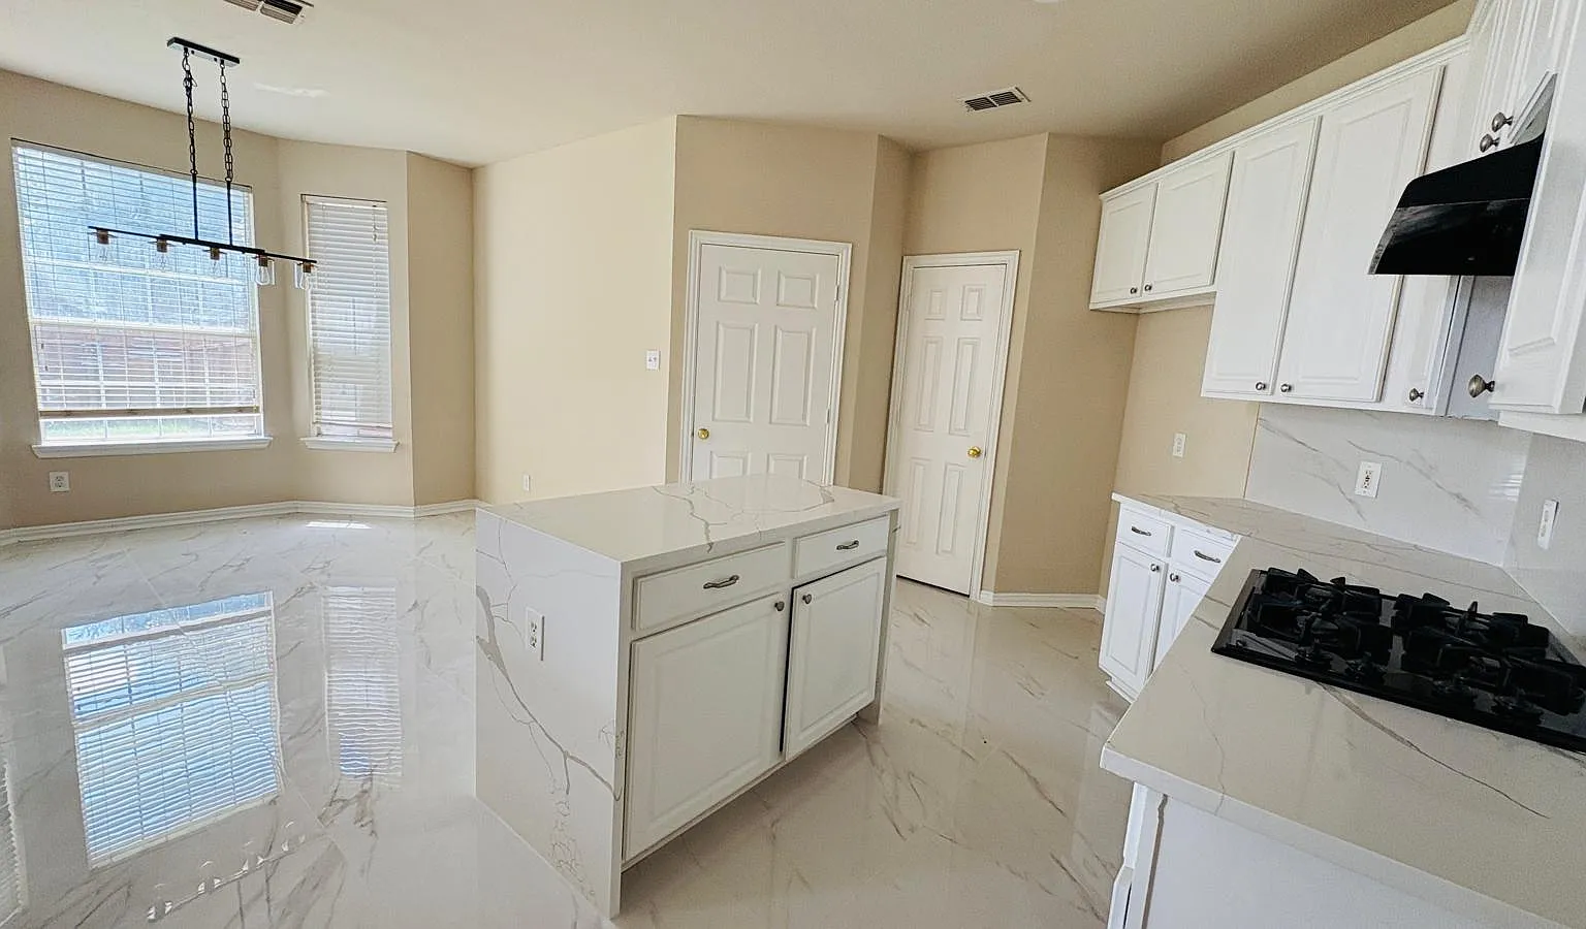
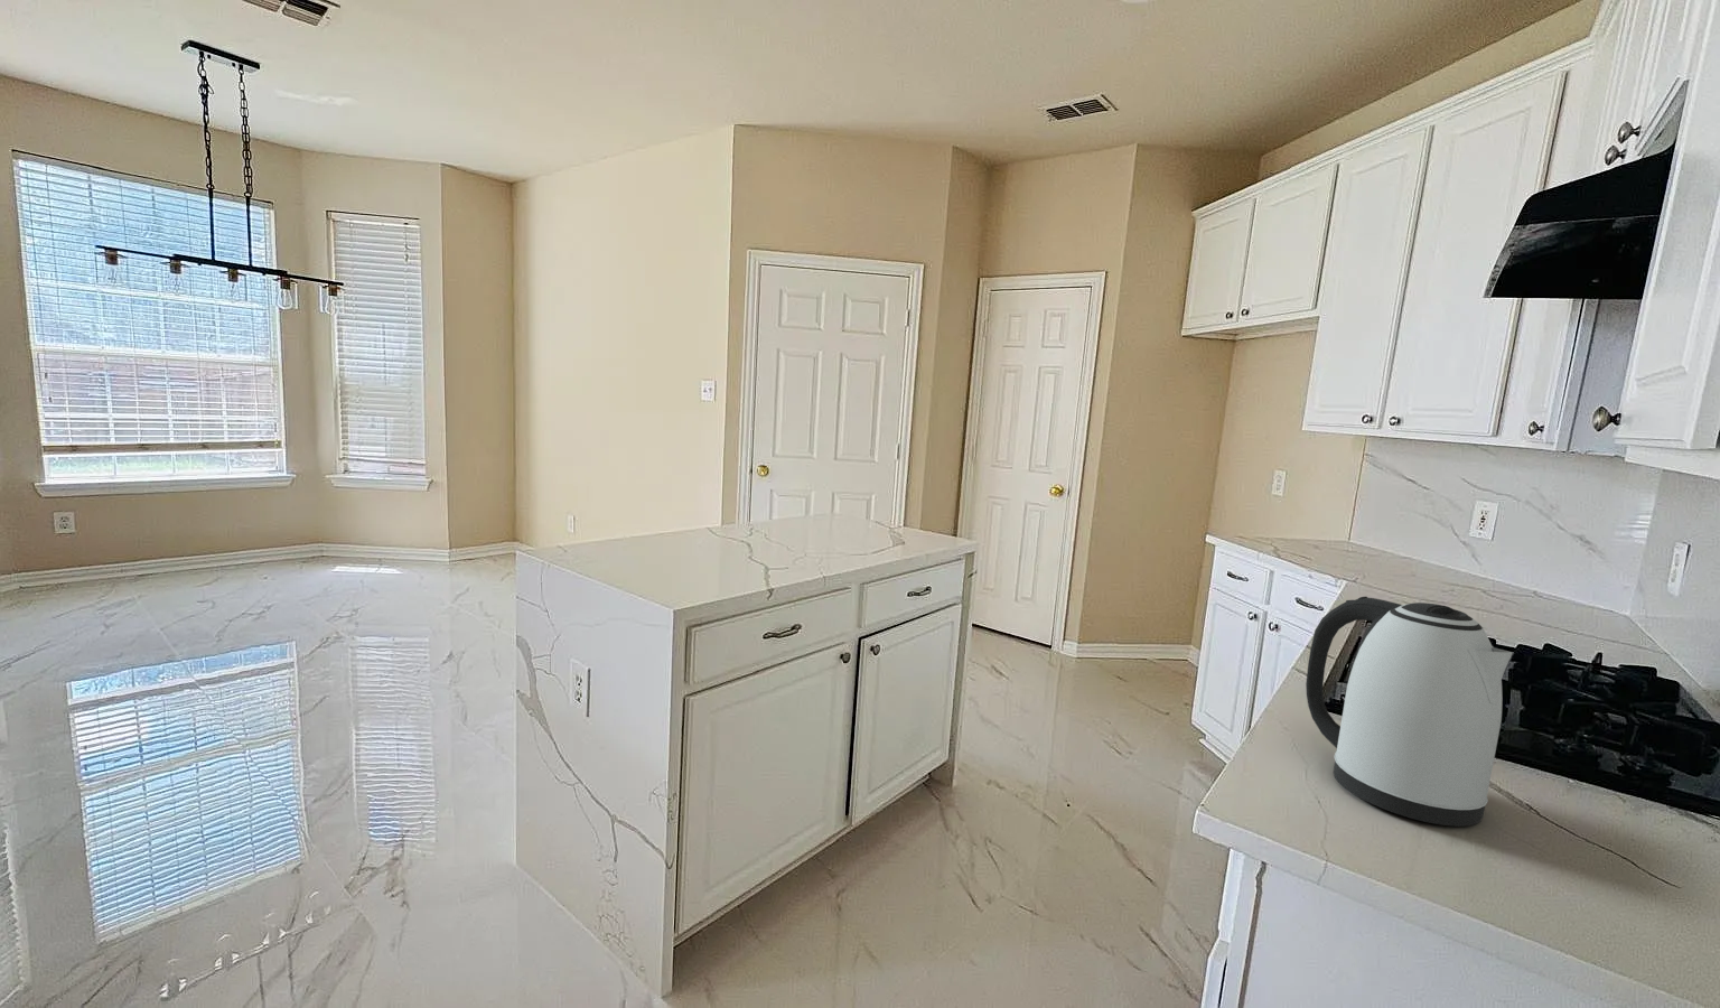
+ kettle (1394, 691)
